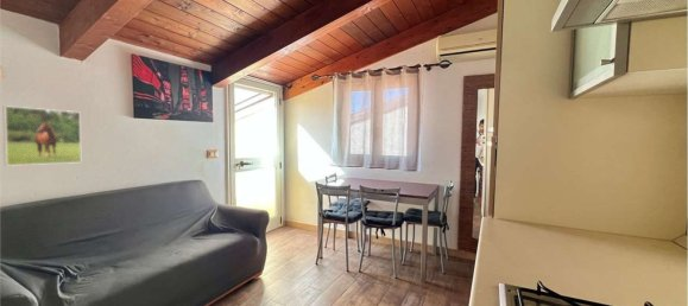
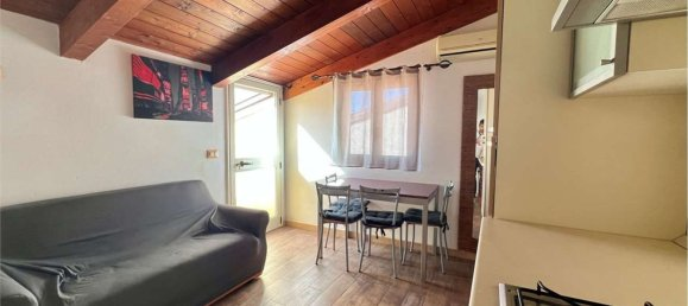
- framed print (45, 136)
